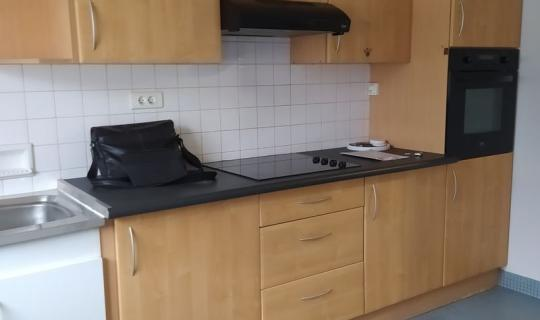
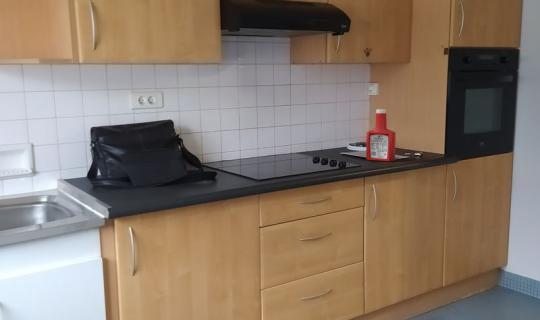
+ soap bottle (380, 134)
